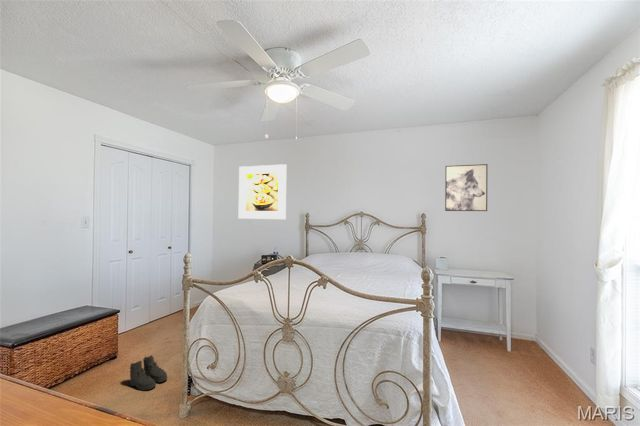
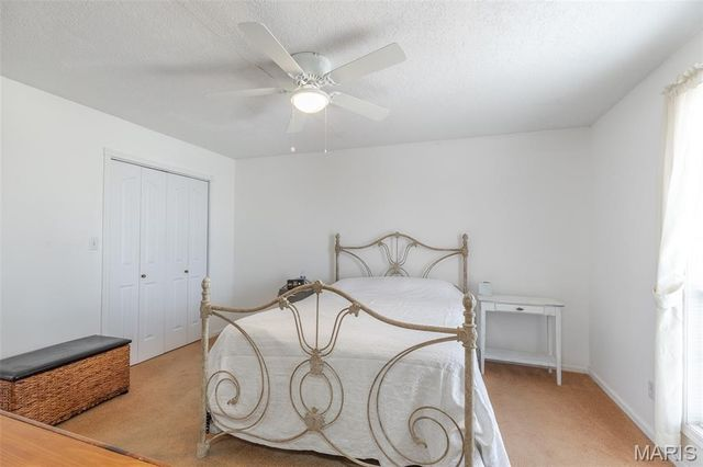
- boots (148, 370)
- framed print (261, 192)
- wall art (465, 188)
